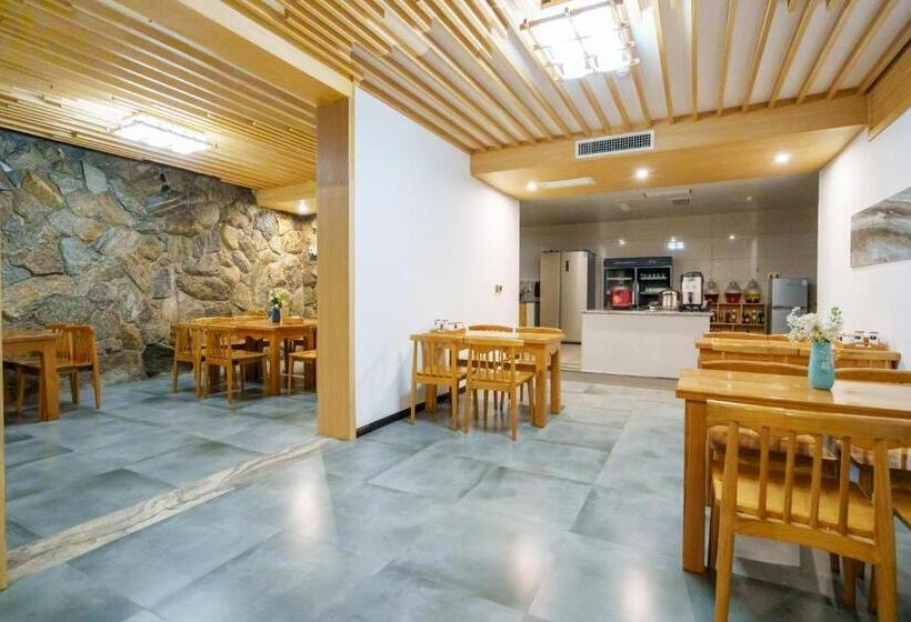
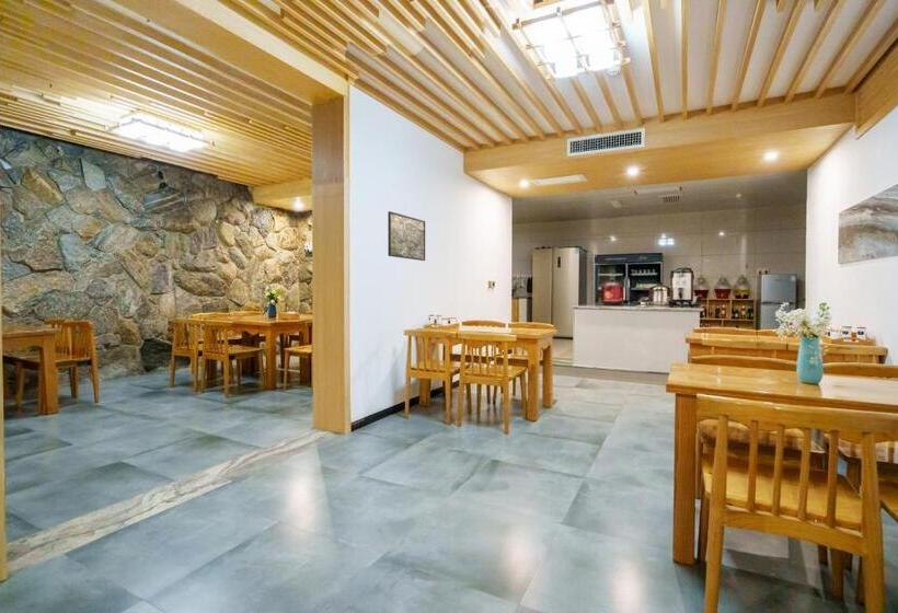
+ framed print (407, 238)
